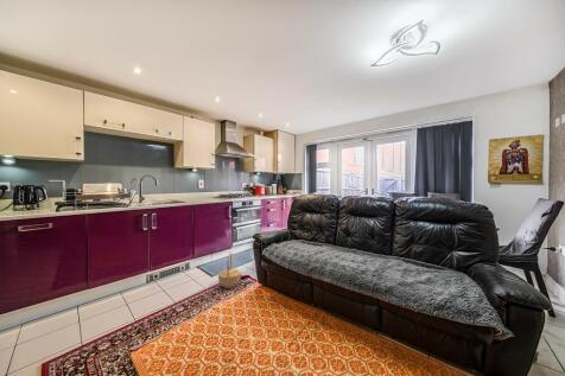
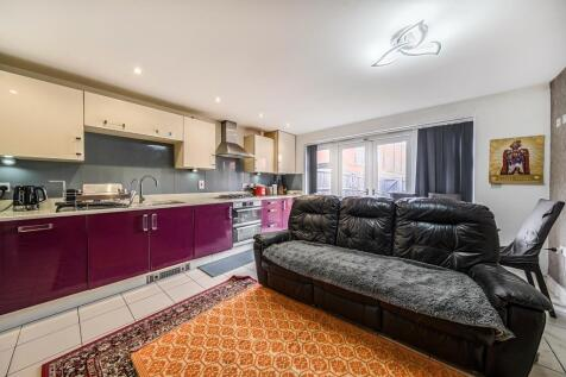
- basket (229, 269)
